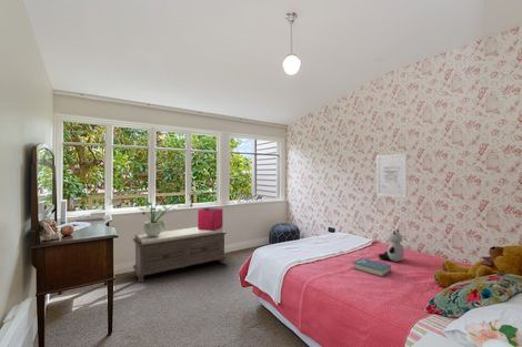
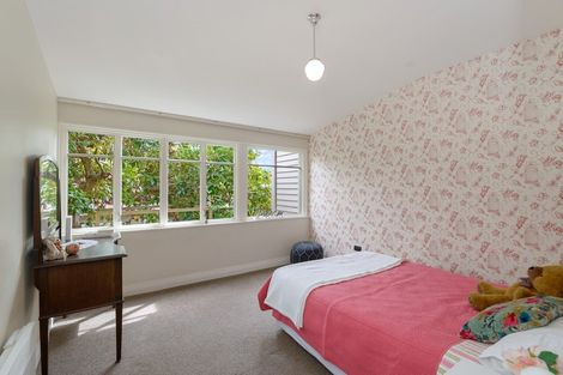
- storage bin (210, 218)
- wall art (391, 175)
- stuffed animal (391, 244)
- potted plant (160, 211)
- book (371, 266)
- bench (181, 249)
